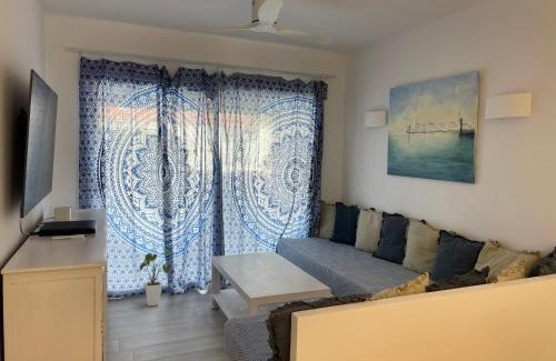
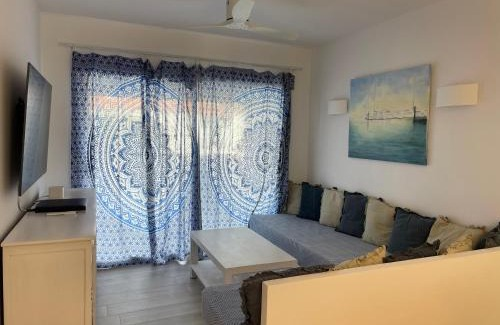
- house plant (156, 278)
